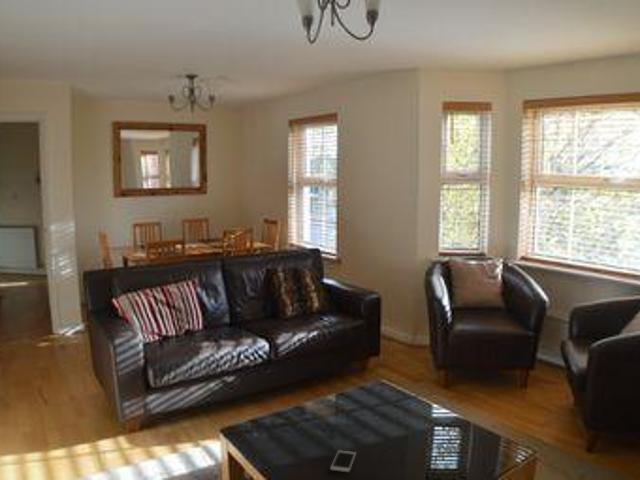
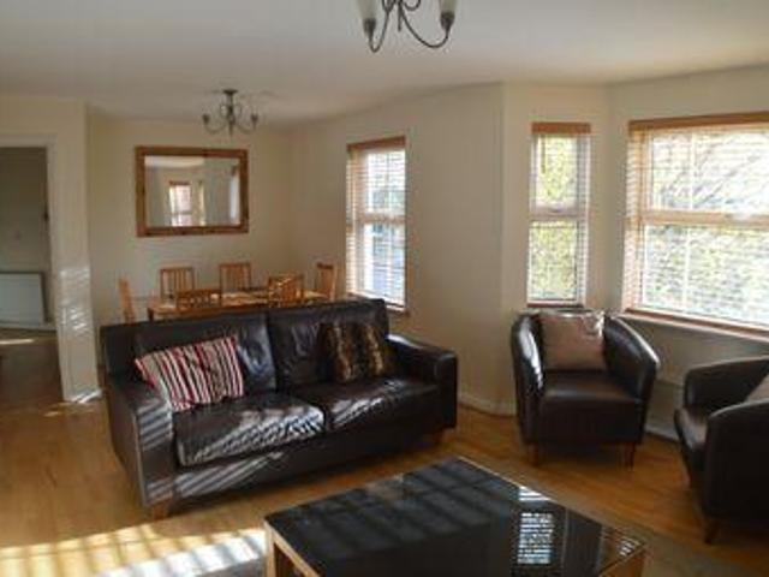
- cell phone (343, 461)
